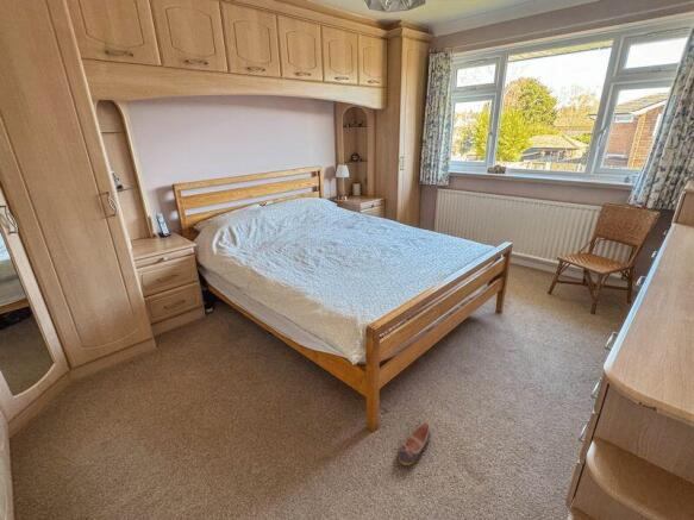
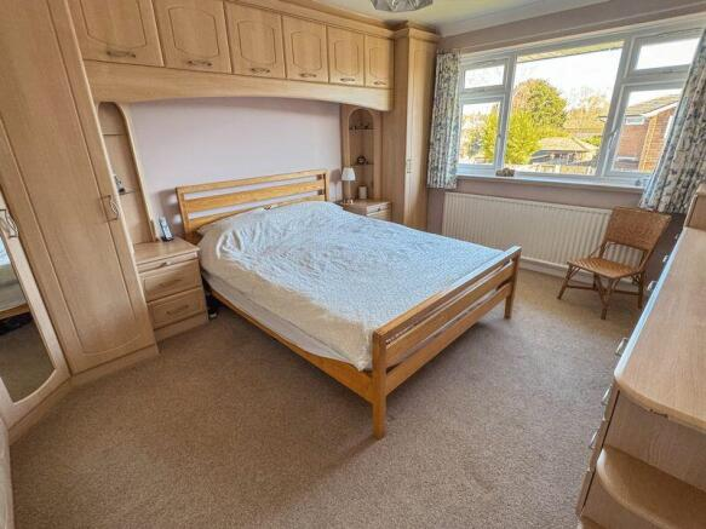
- shoe (414, 443)
